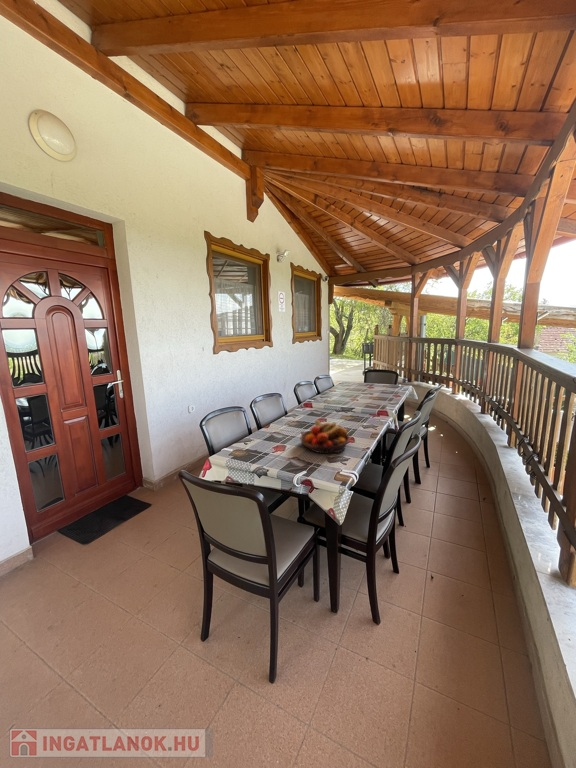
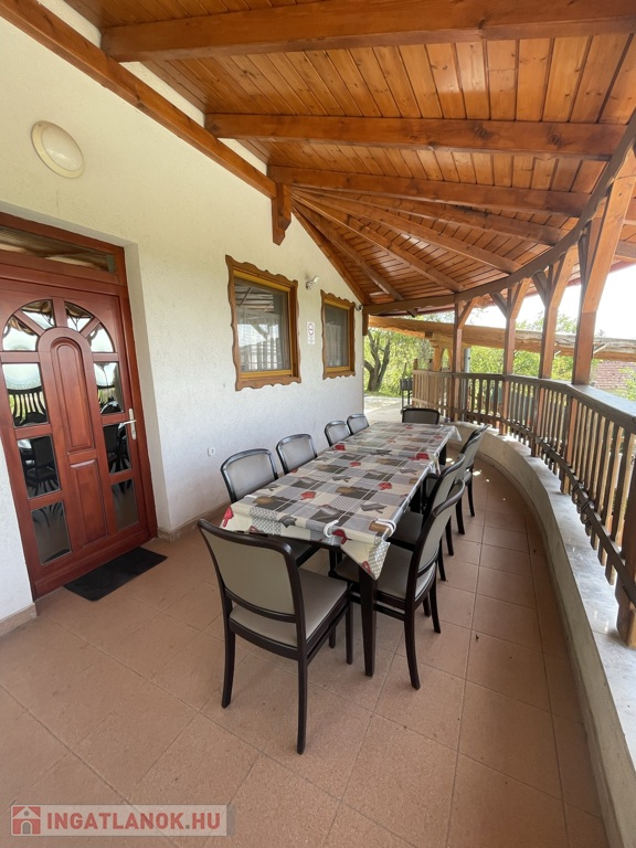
- fruit bowl (324, 434)
